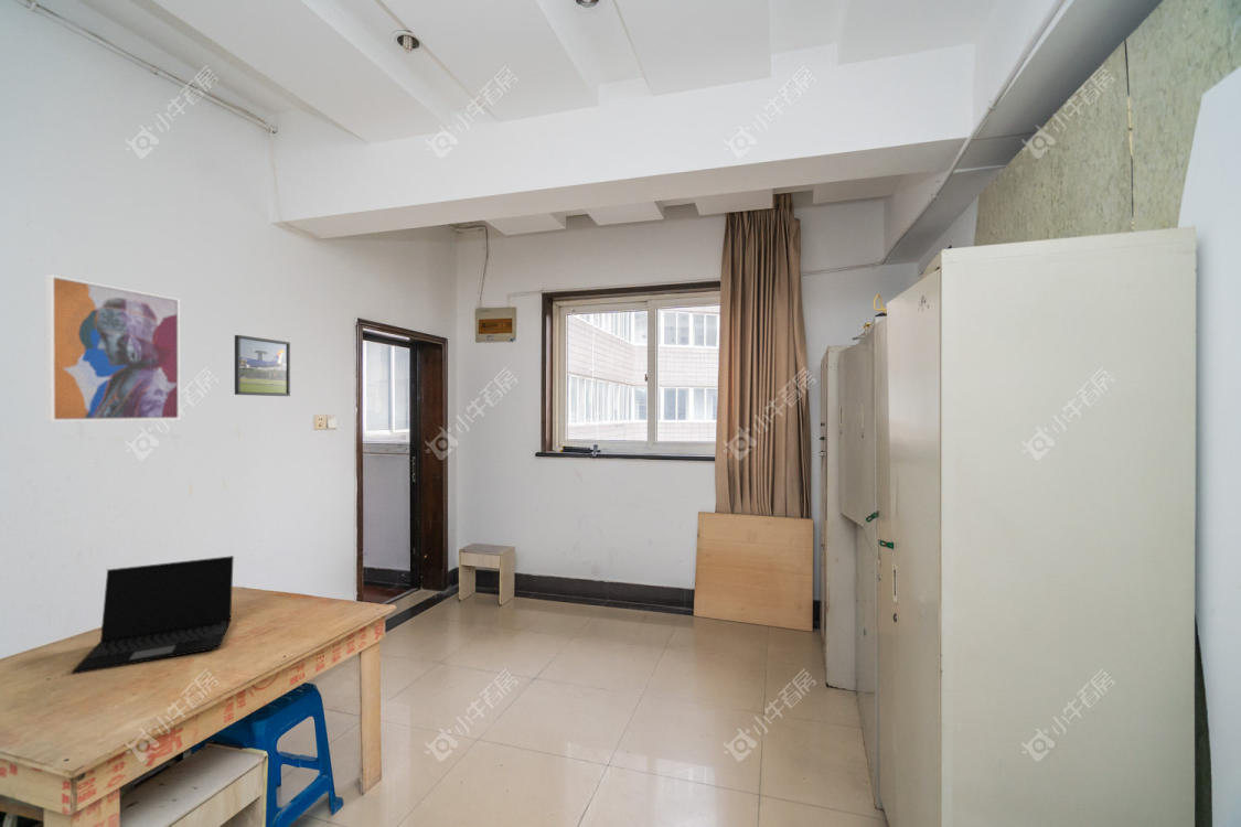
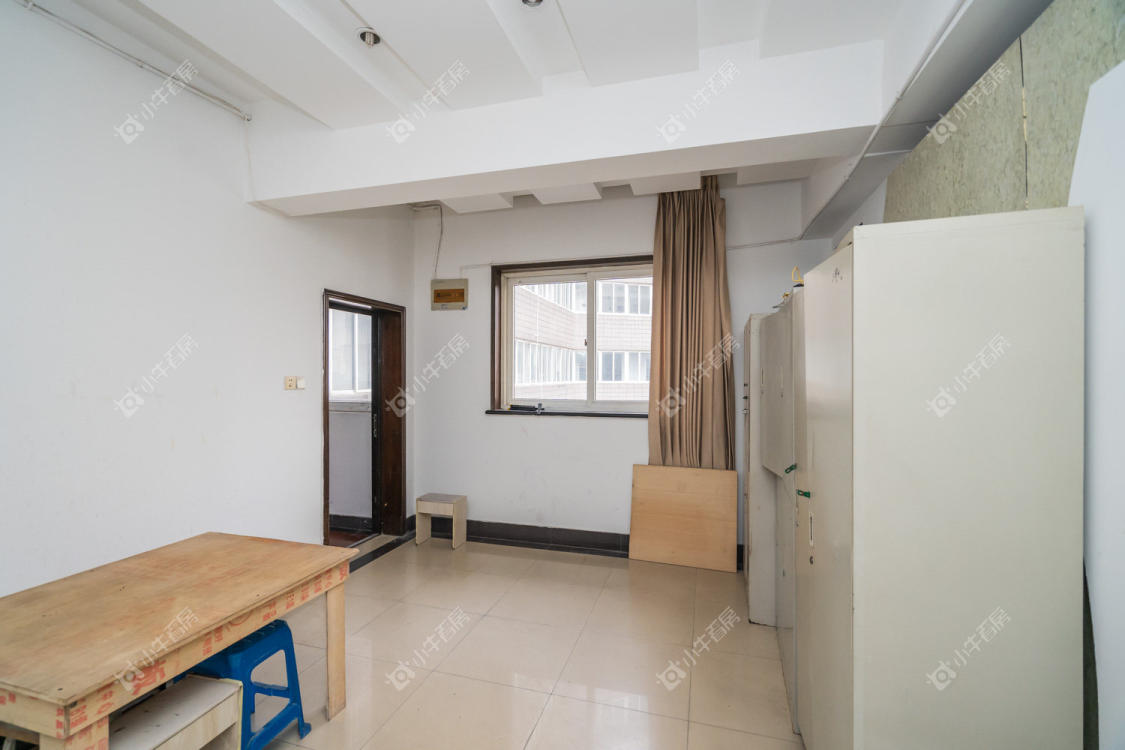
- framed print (264, 366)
- wall art (119, 354)
- laptop (162, 608)
